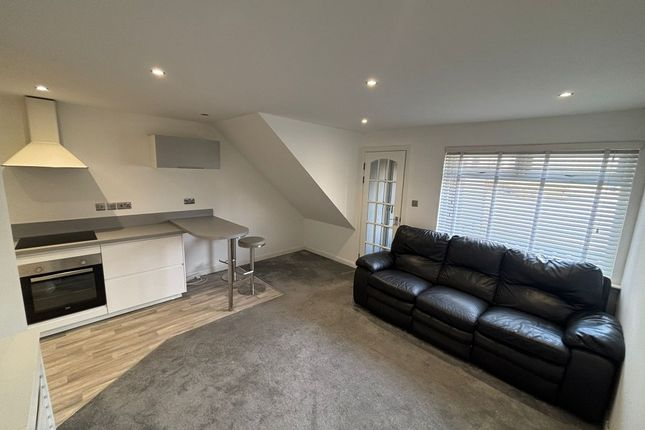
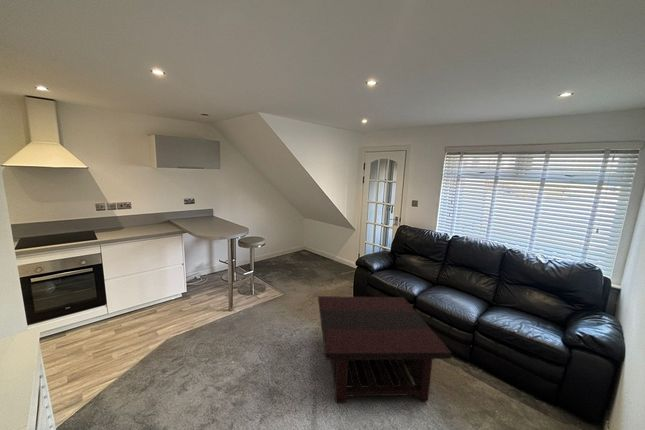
+ coffee table (371, 343)
